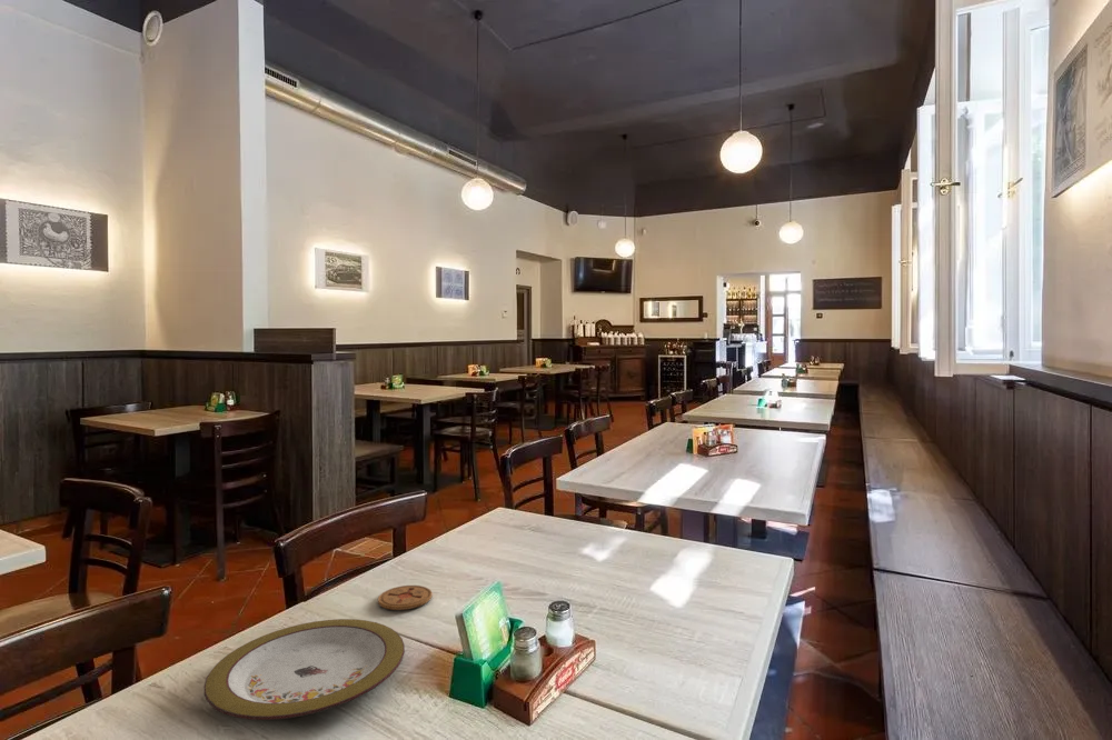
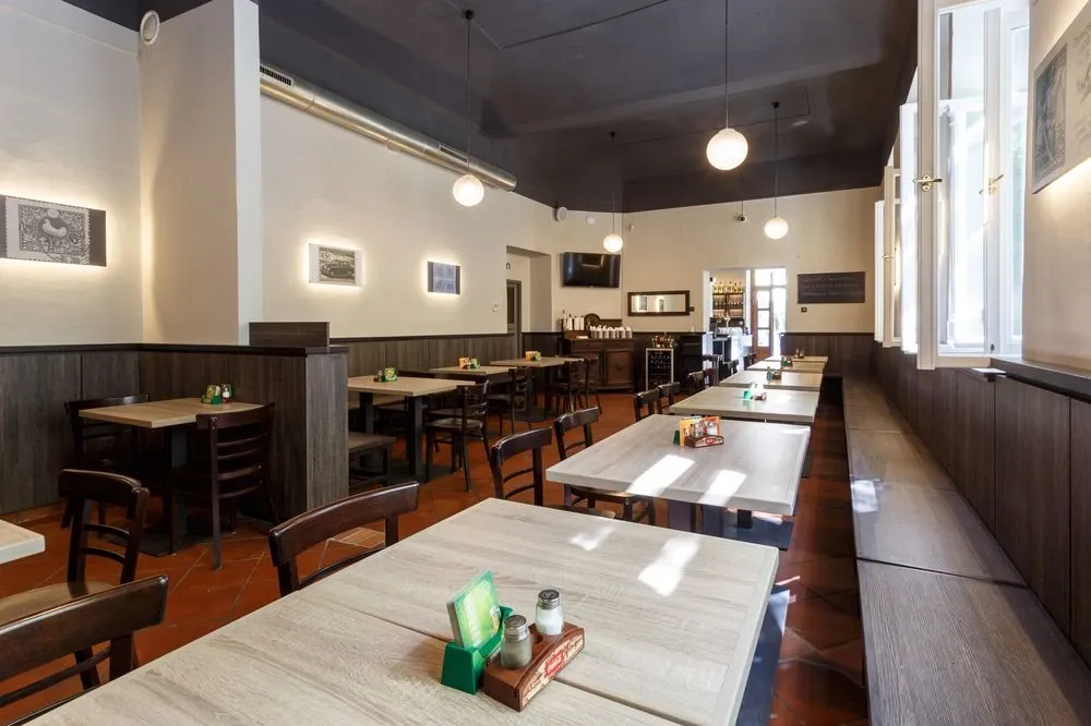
- coaster (405, 597)
- plate (310, 668)
